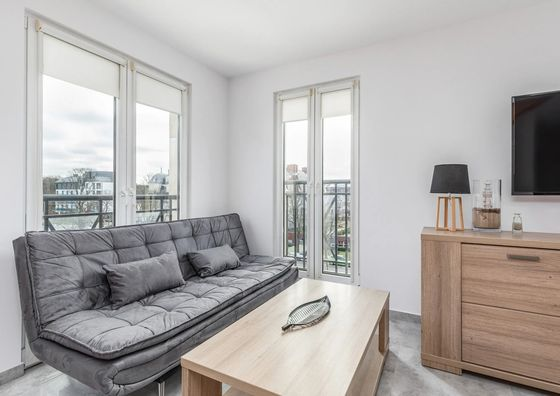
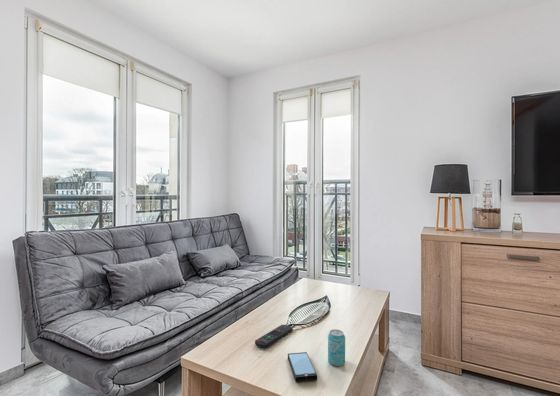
+ beverage can (336, 347)
+ smartphone (301, 366)
+ remote control (274, 335)
